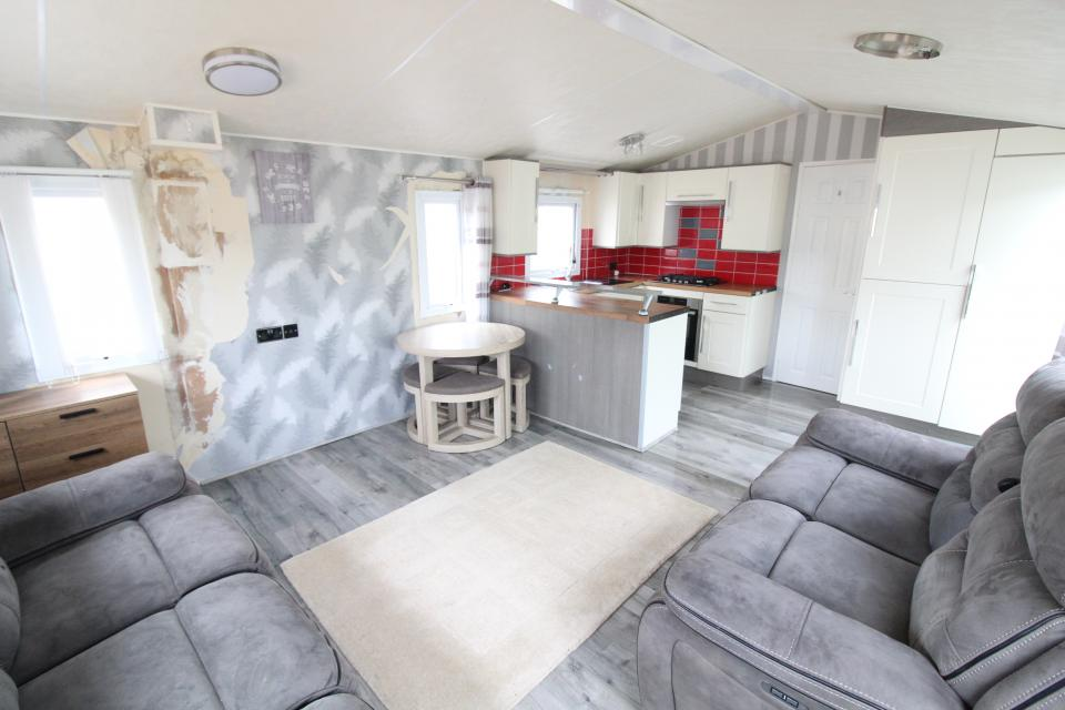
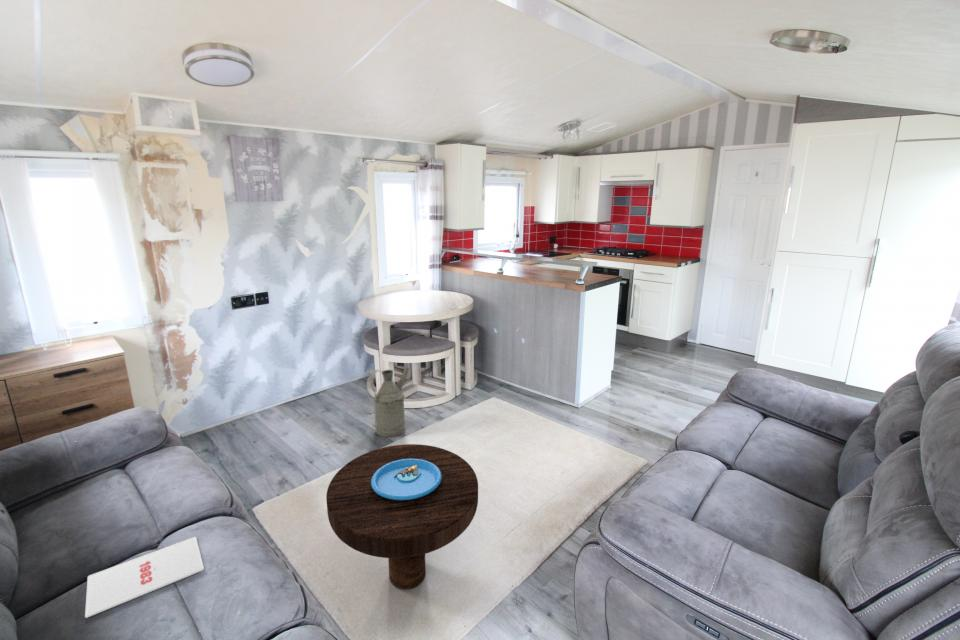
+ watering can (391, 399)
+ side table (405, 527)
+ magazine (146, 572)
